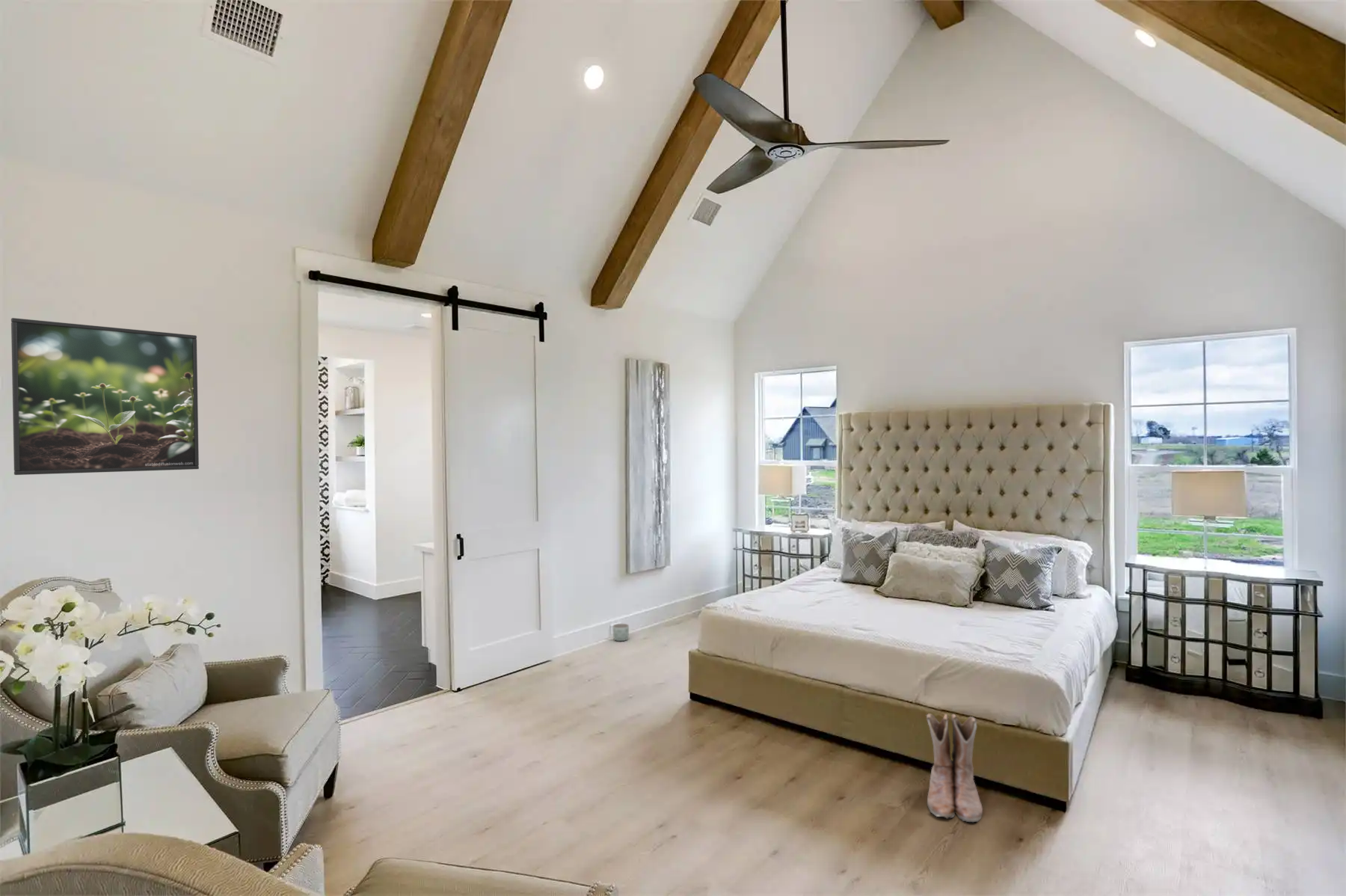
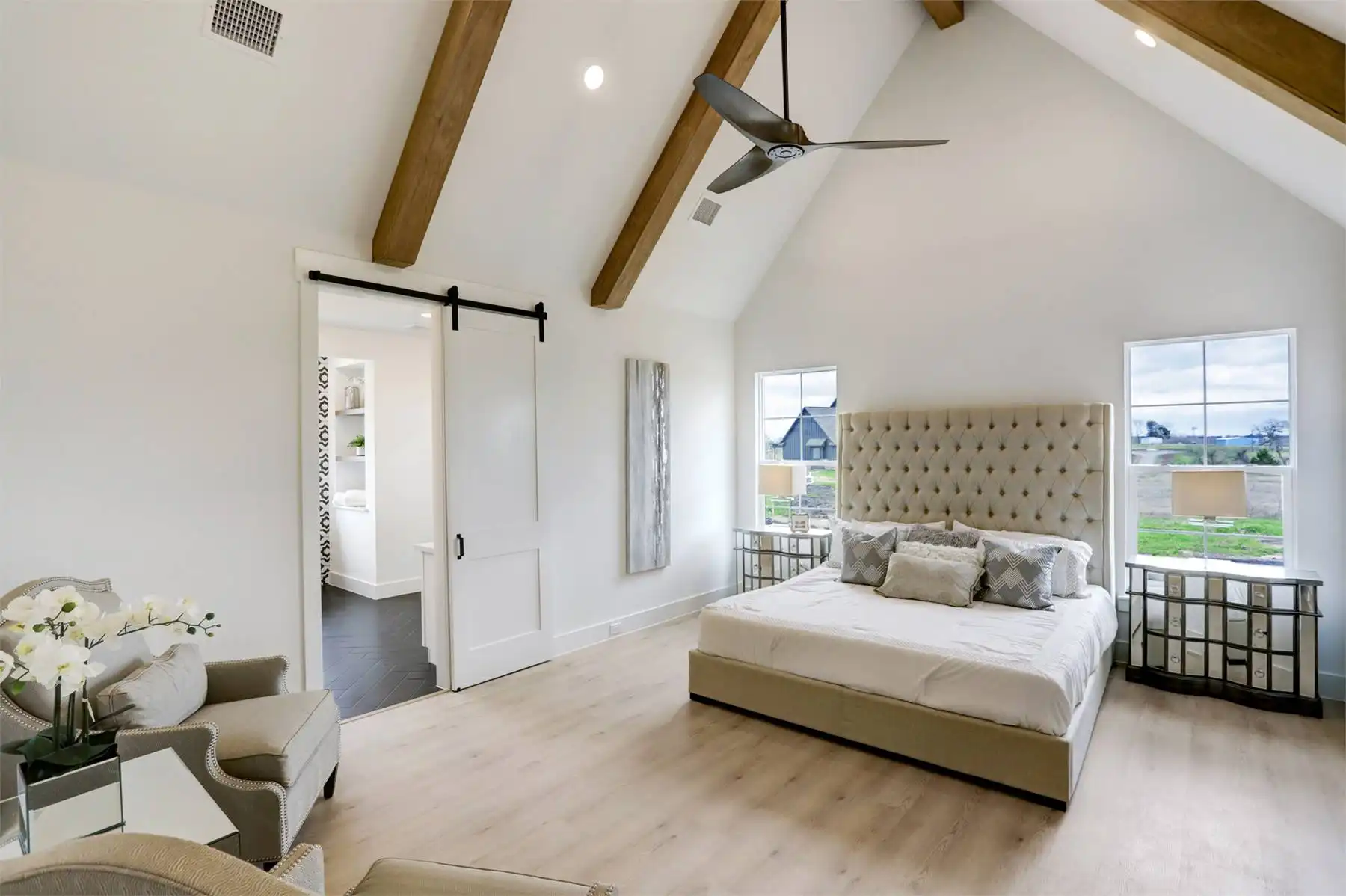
- boots (953, 761)
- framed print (112, 399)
- planter (621, 632)
